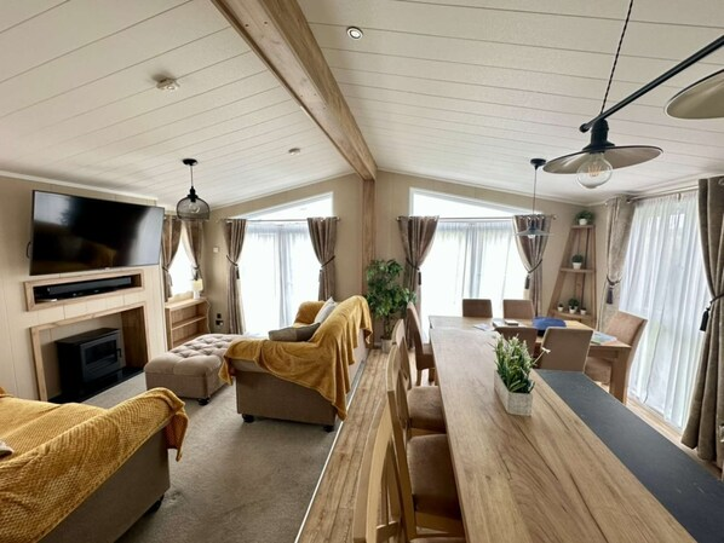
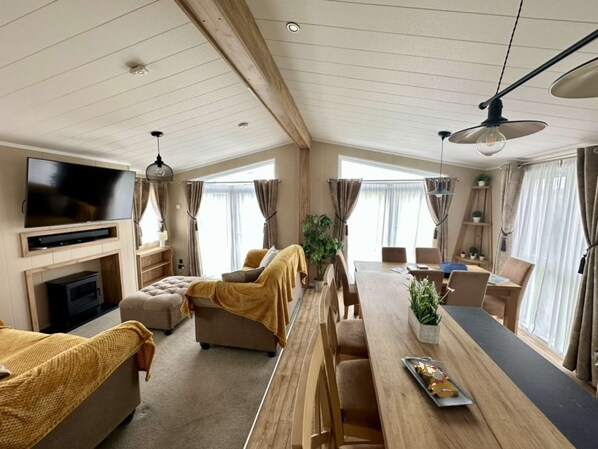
+ plate (436, 374)
